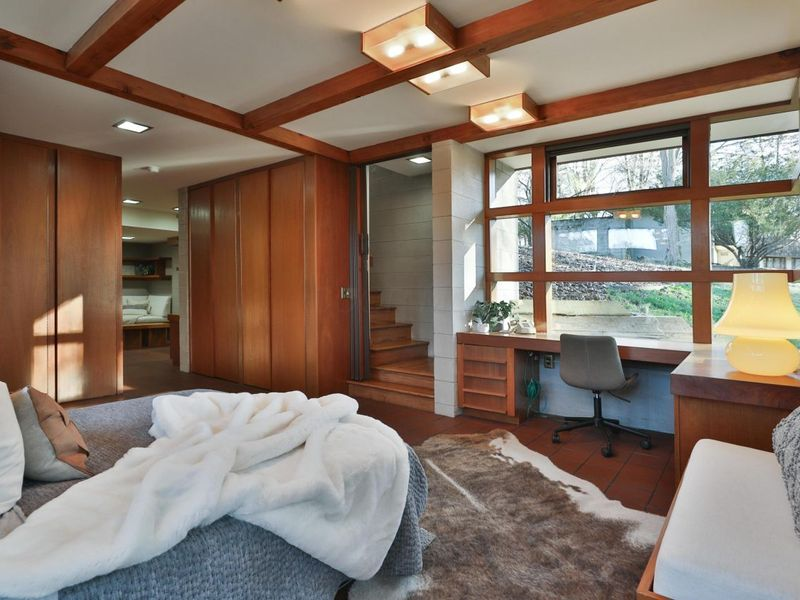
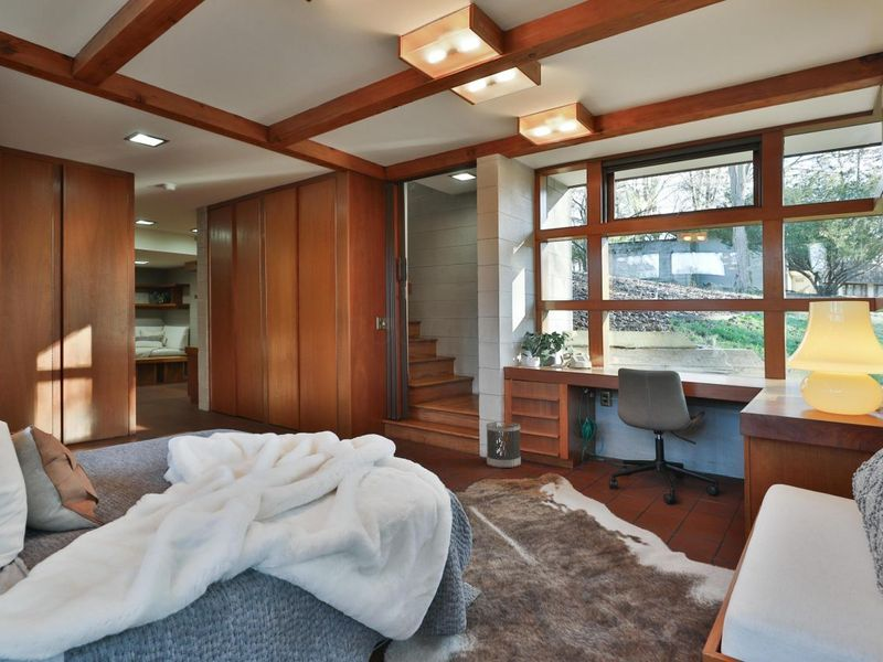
+ wastebasket (503, 444)
